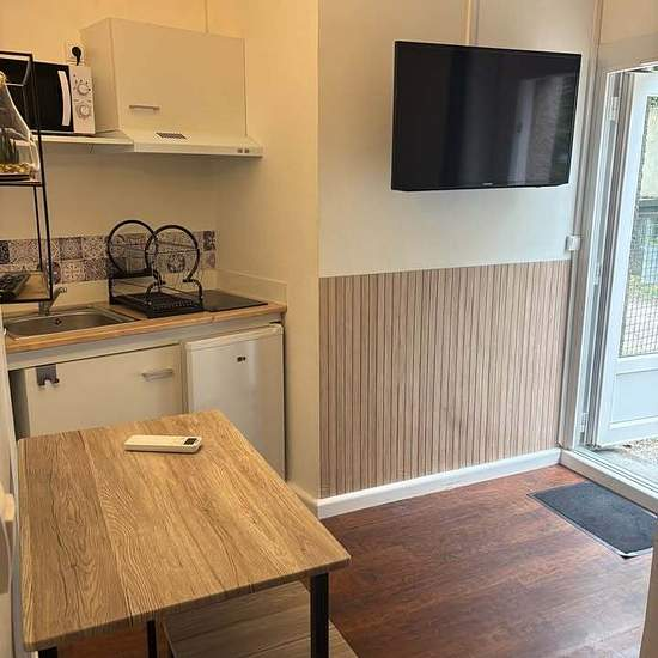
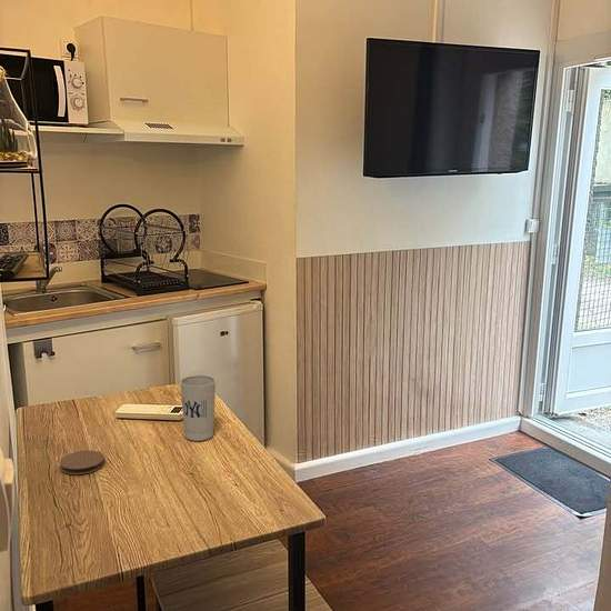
+ cup (198, 408)
+ coaster (82, 461)
